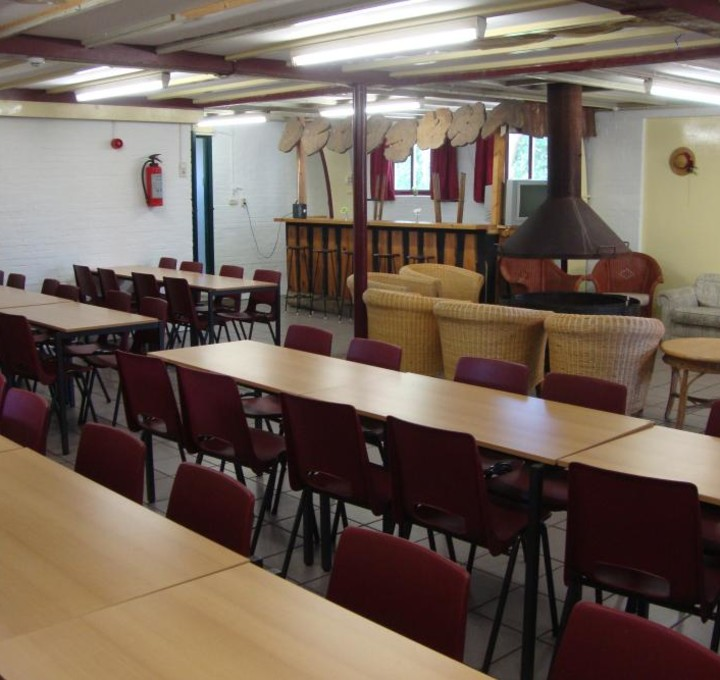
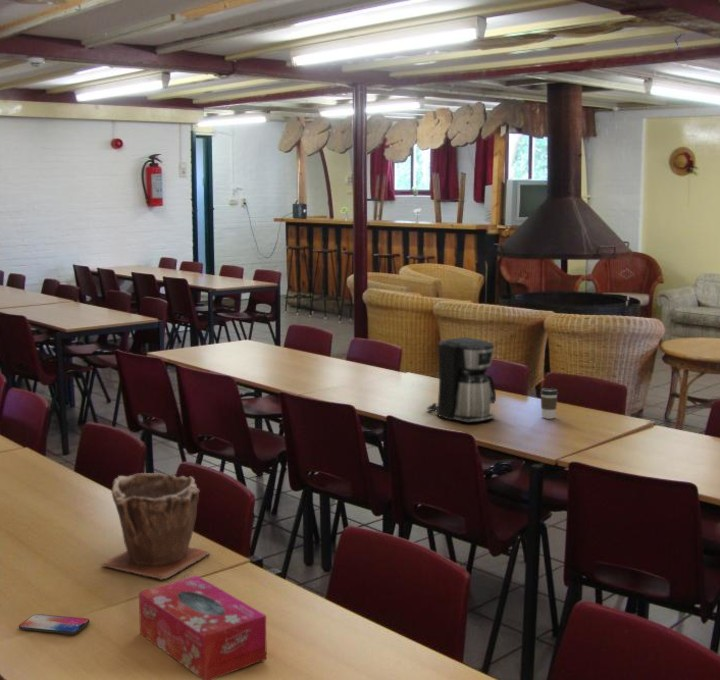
+ coffee maker (465, 377)
+ smartphone (54, 623)
+ tissue box (201, 624)
+ coffee cup (548, 403)
+ plant pot (155, 520)
